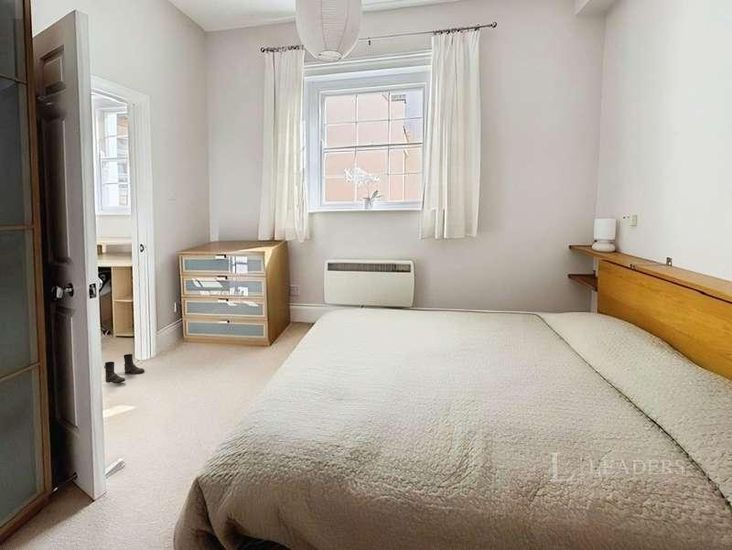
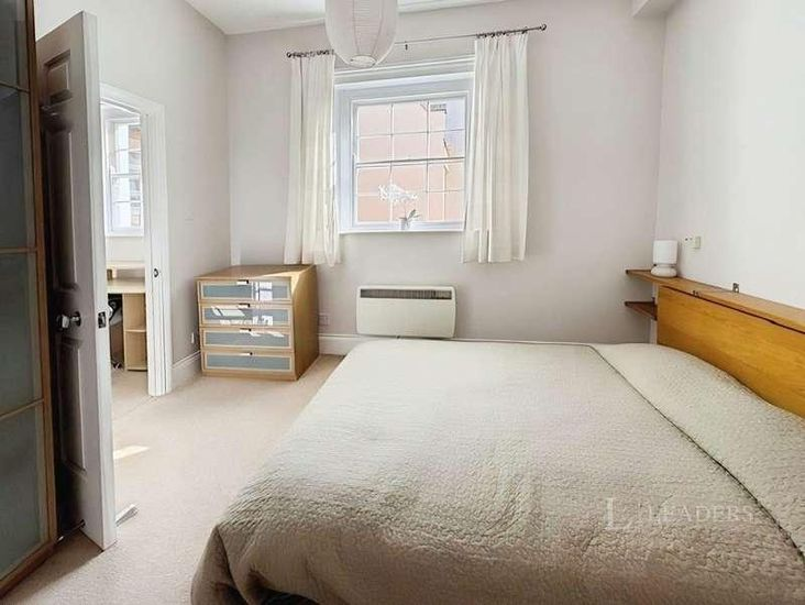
- boots (125, 368)
